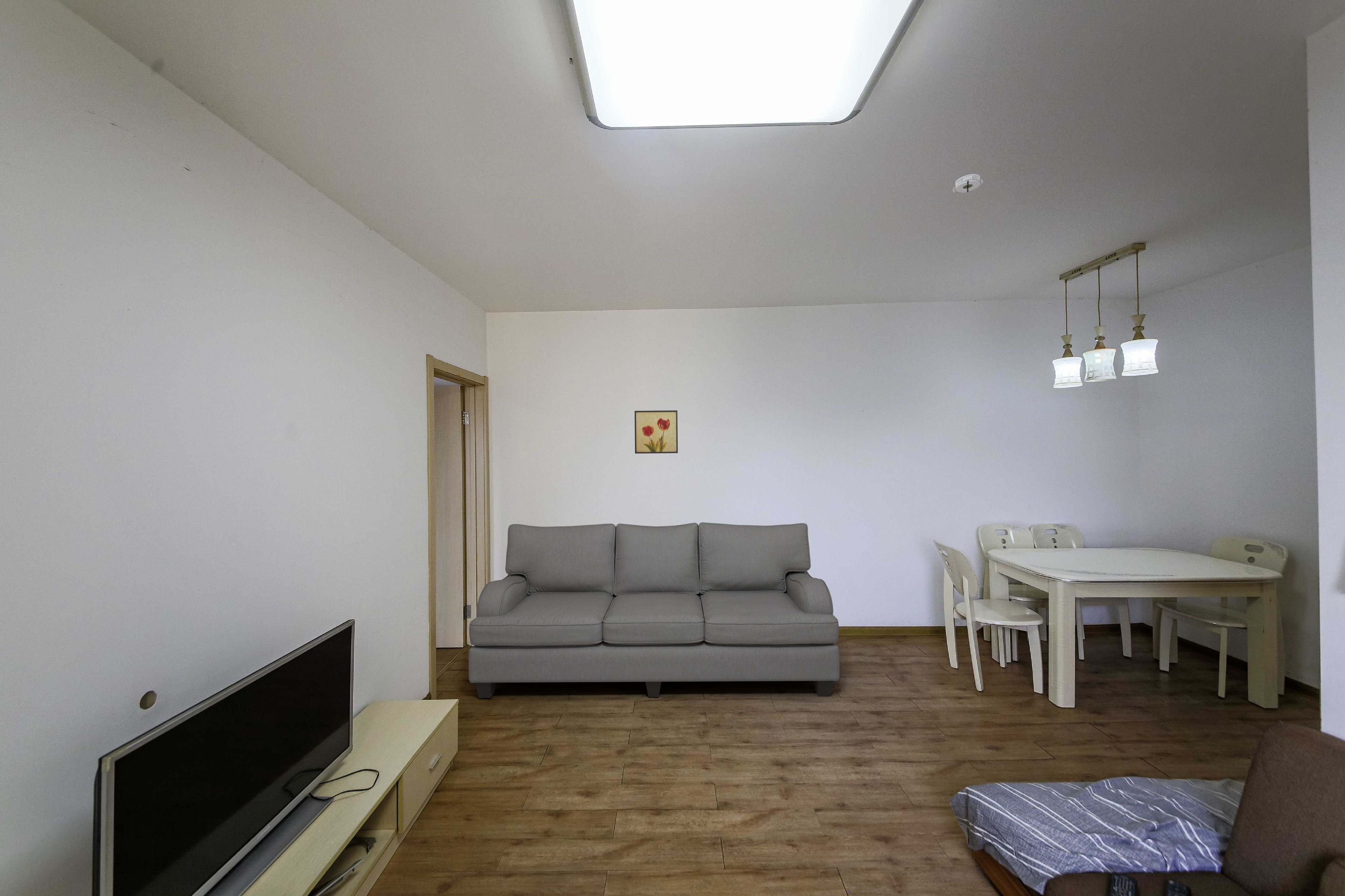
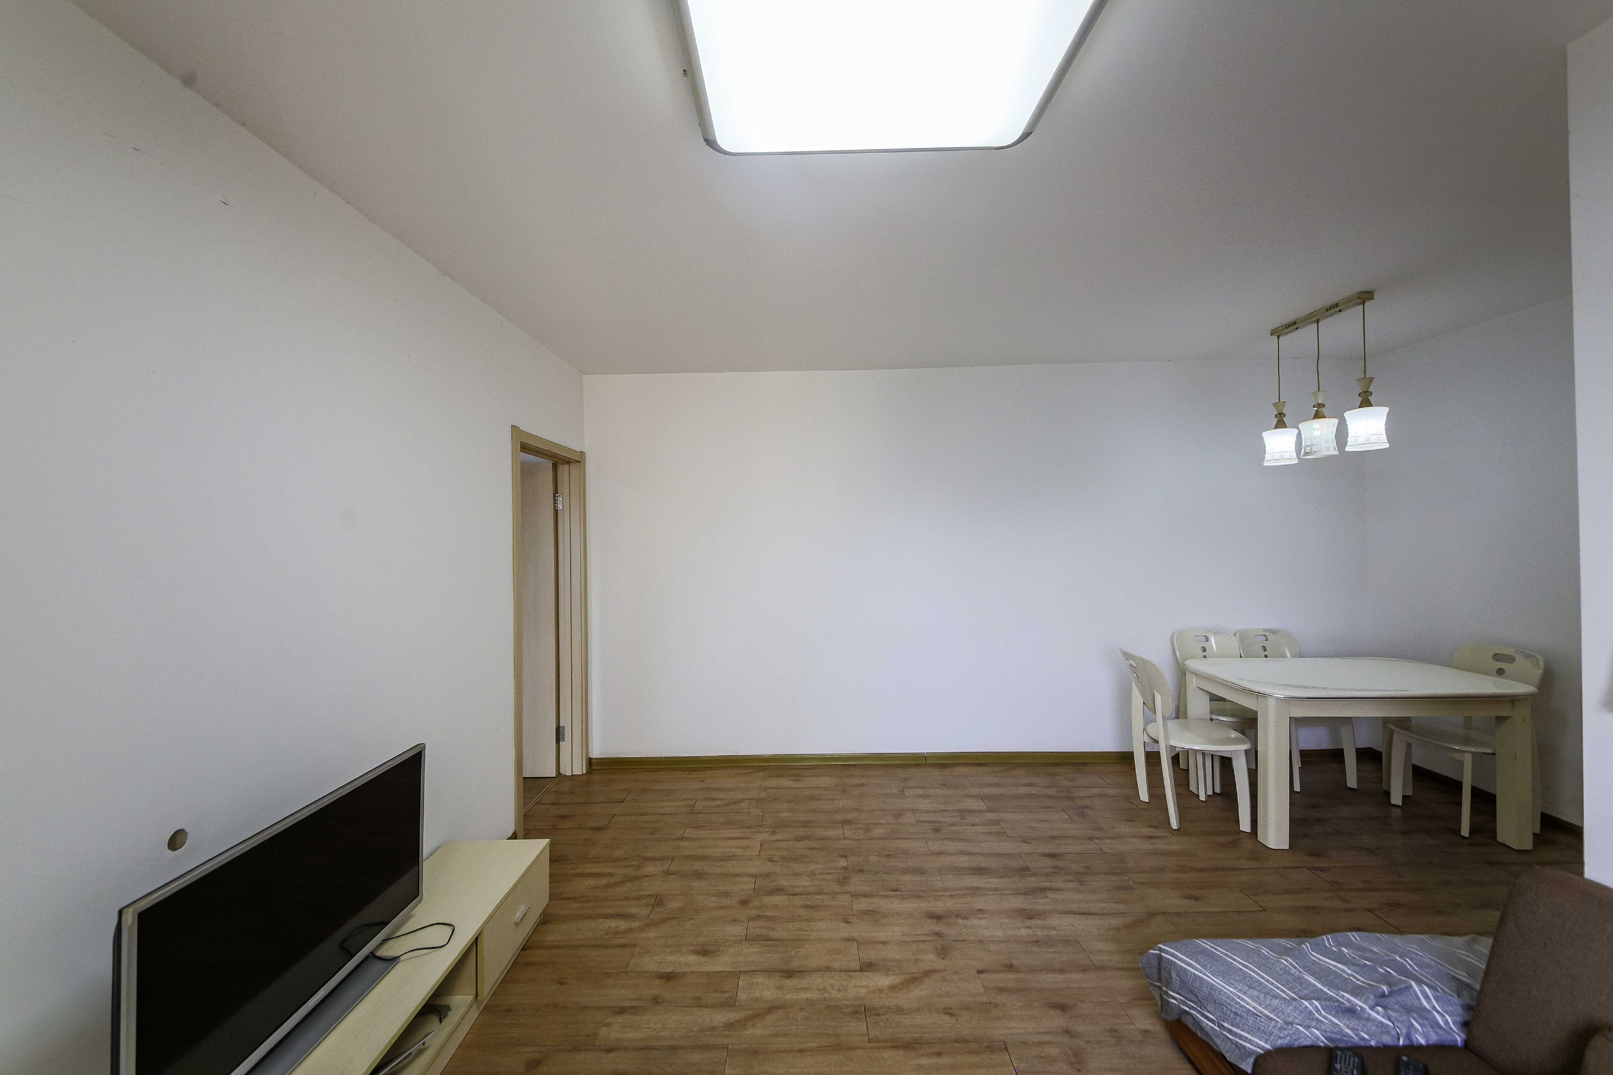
- wall art (656, 432)
- smoke detector (967, 184)
- sofa (656, 597)
